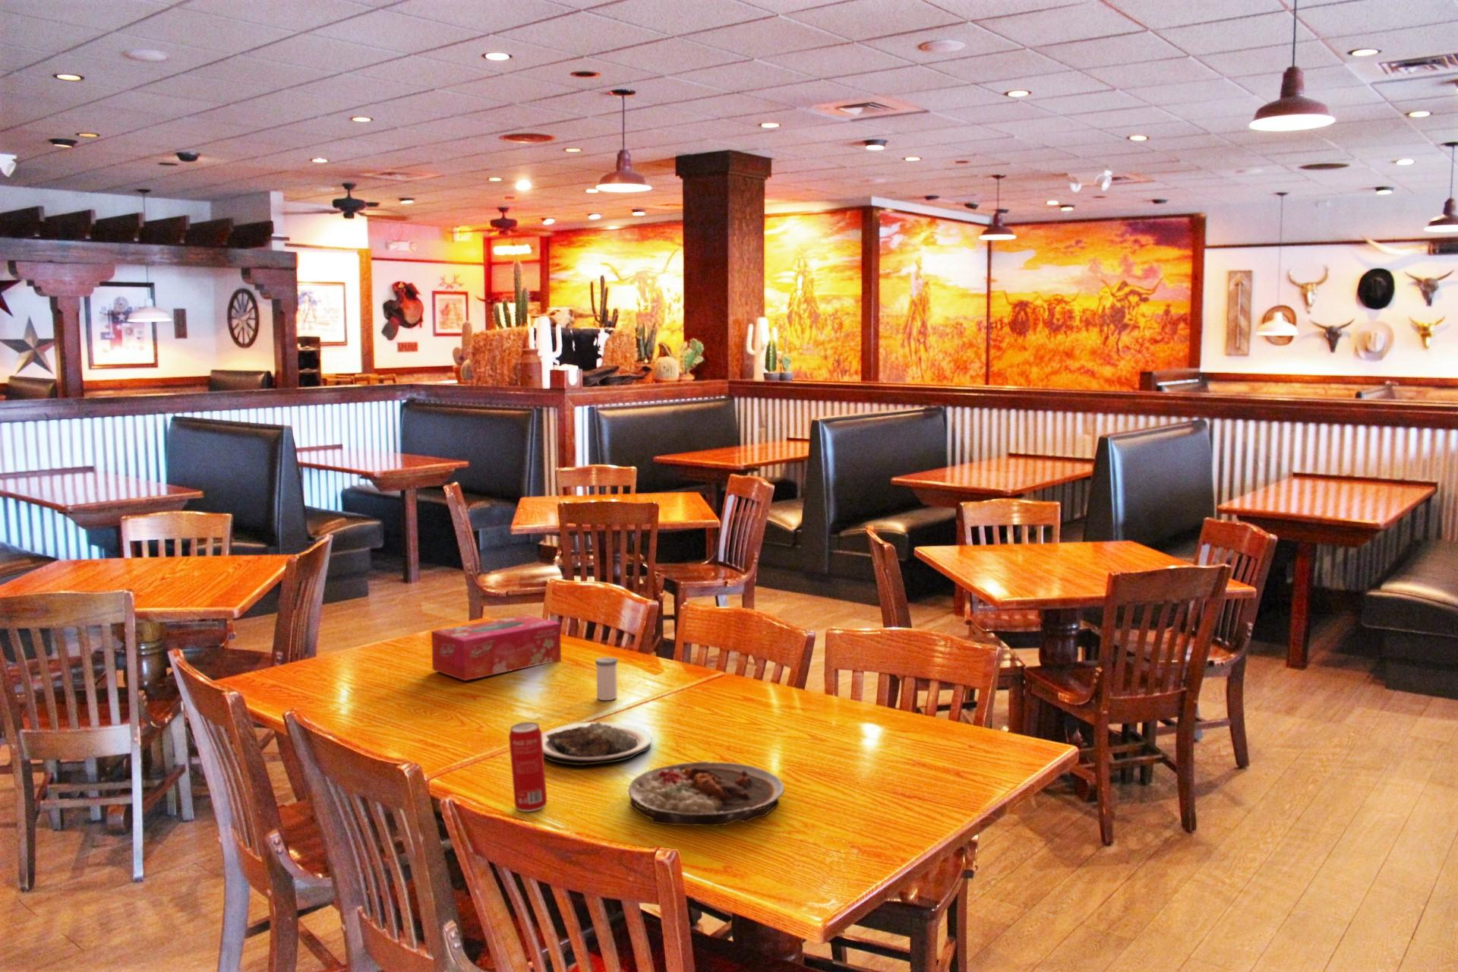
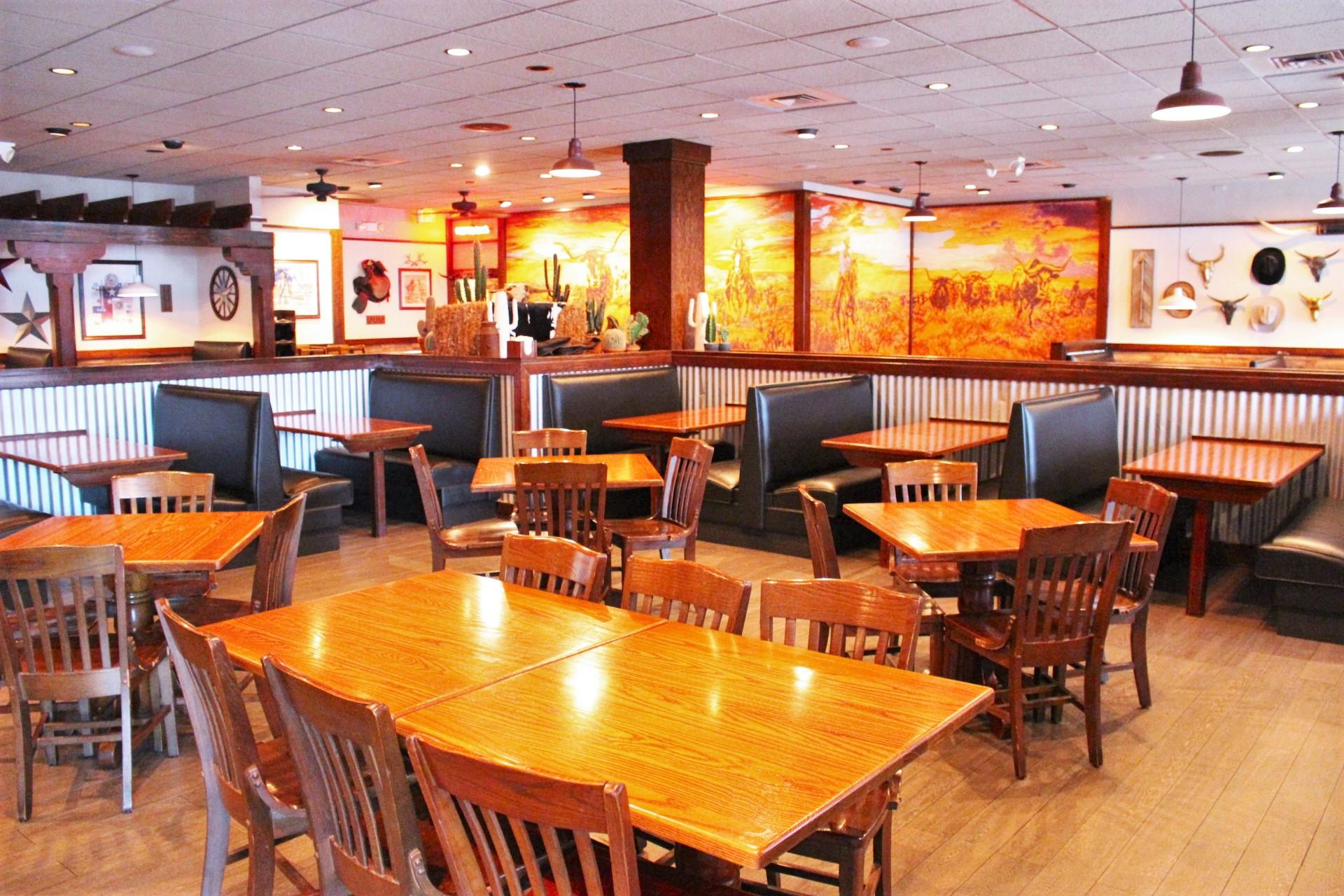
- tissue box (497, 645)
- plate (593, 739)
- beverage can (527, 766)
- salt shaker (606, 678)
- plate (705, 788)
